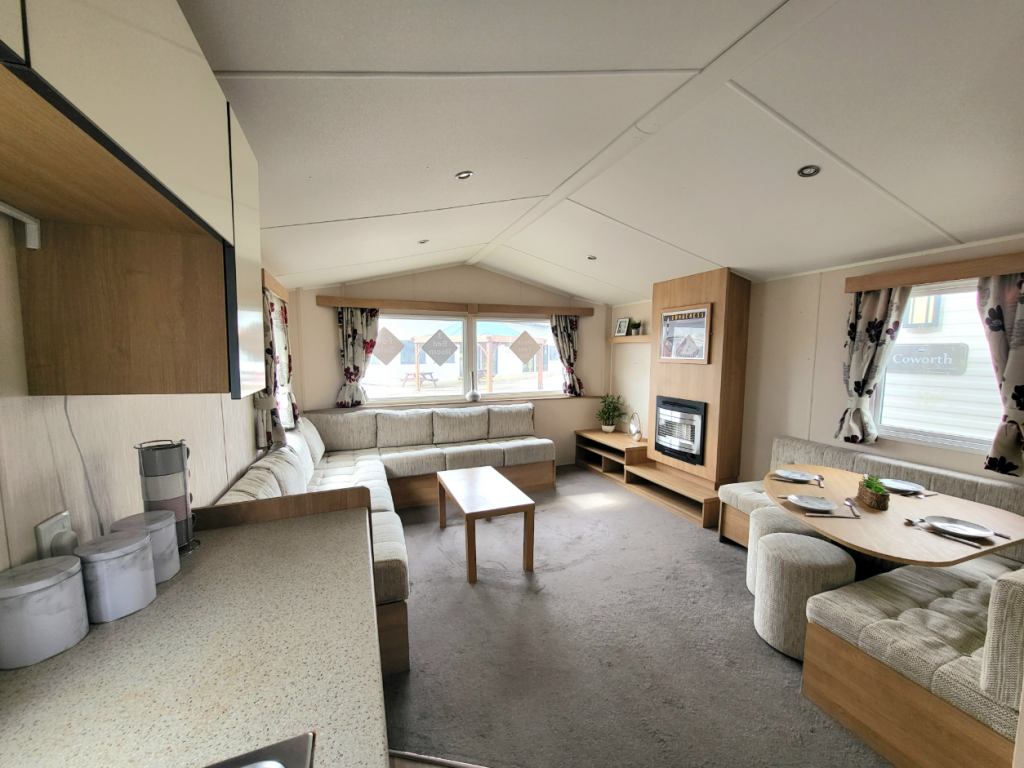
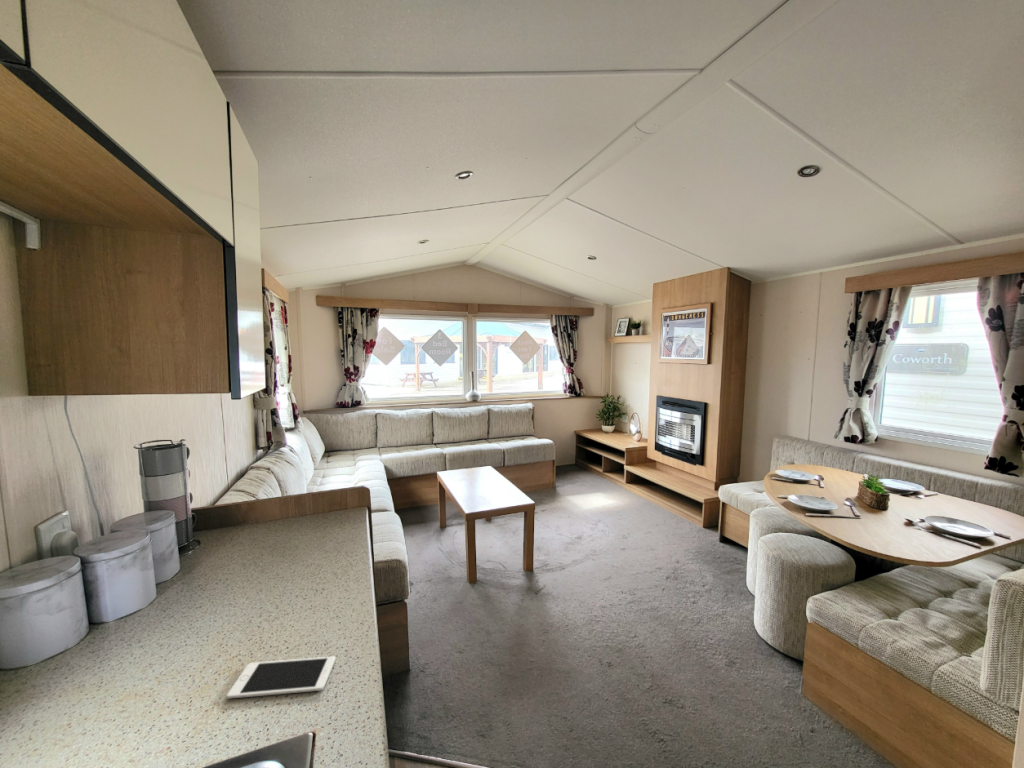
+ cell phone (284, 676)
